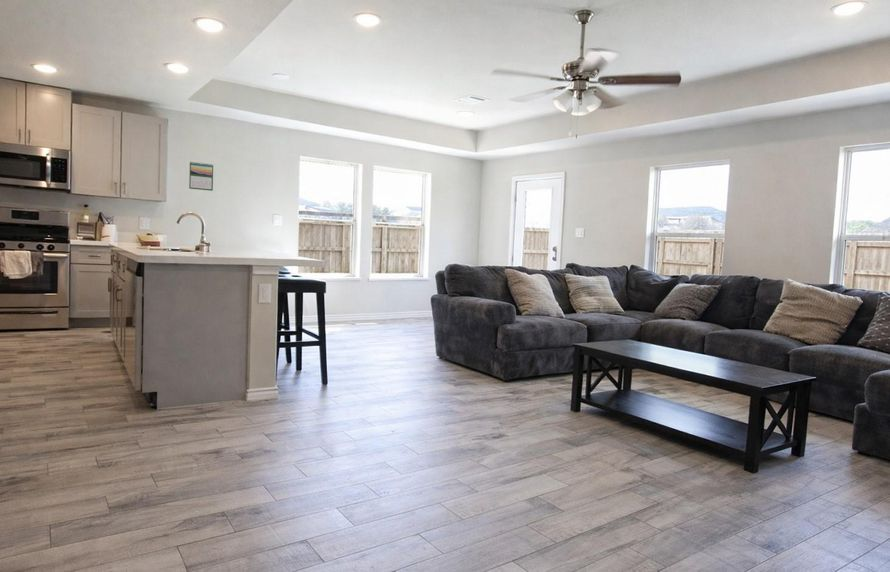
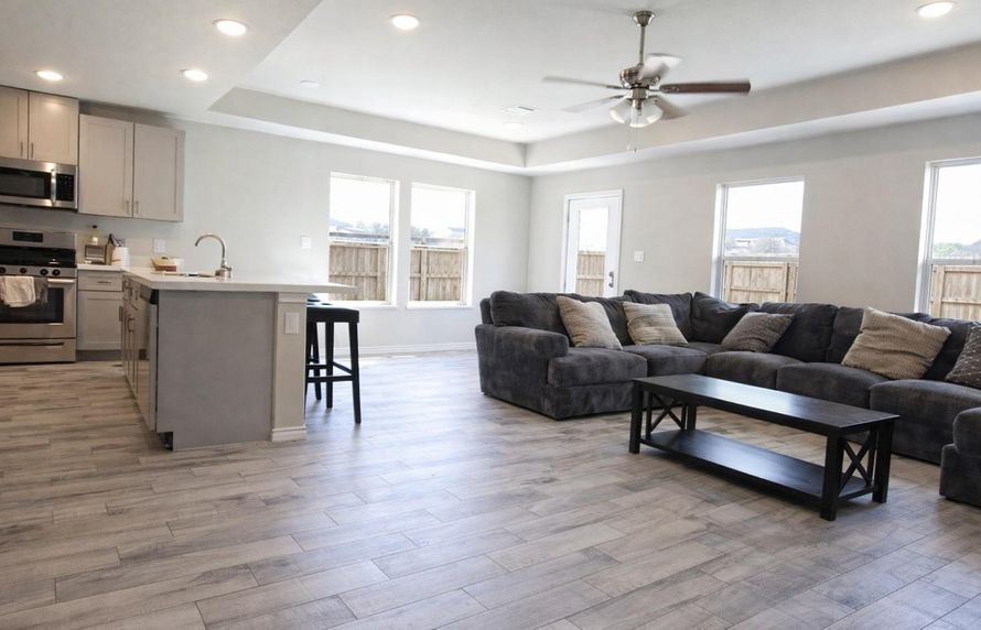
- calendar (201, 176)
